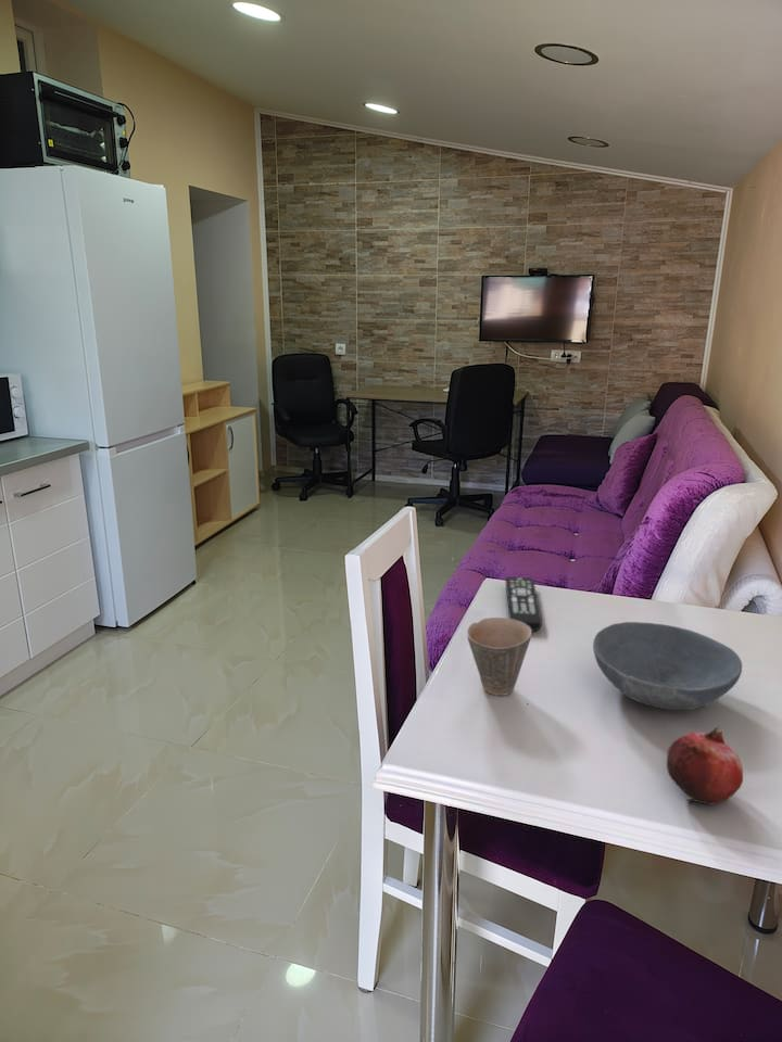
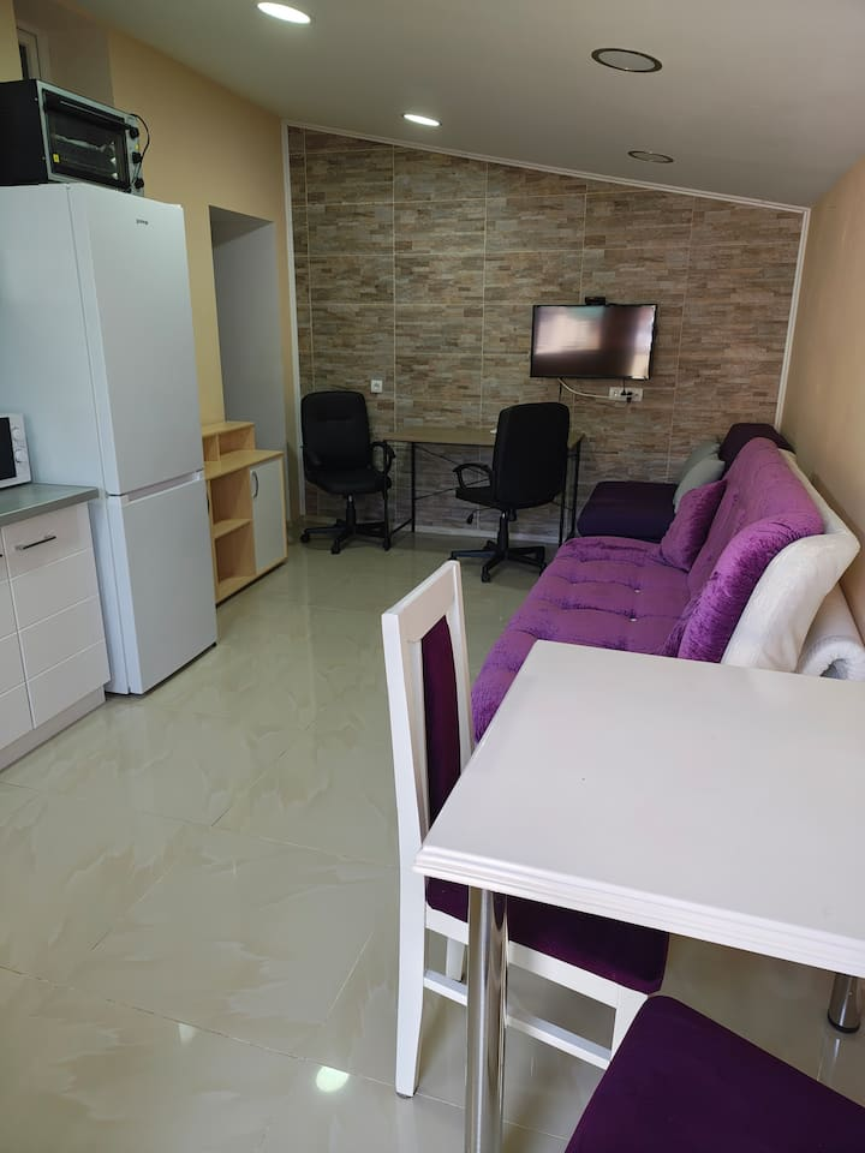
- bowl (663, 672)
- cup (496, 660)
- remote control (521, 601)
- fruit (705, 760)
